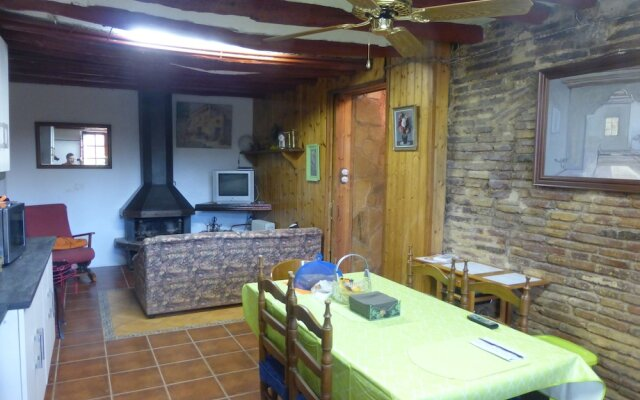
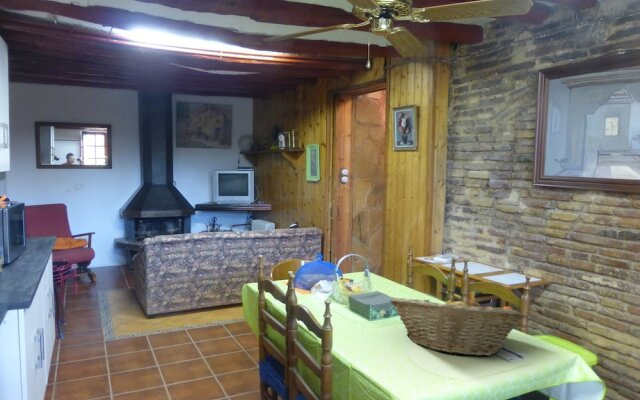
+ fruit basket (453, 317)
